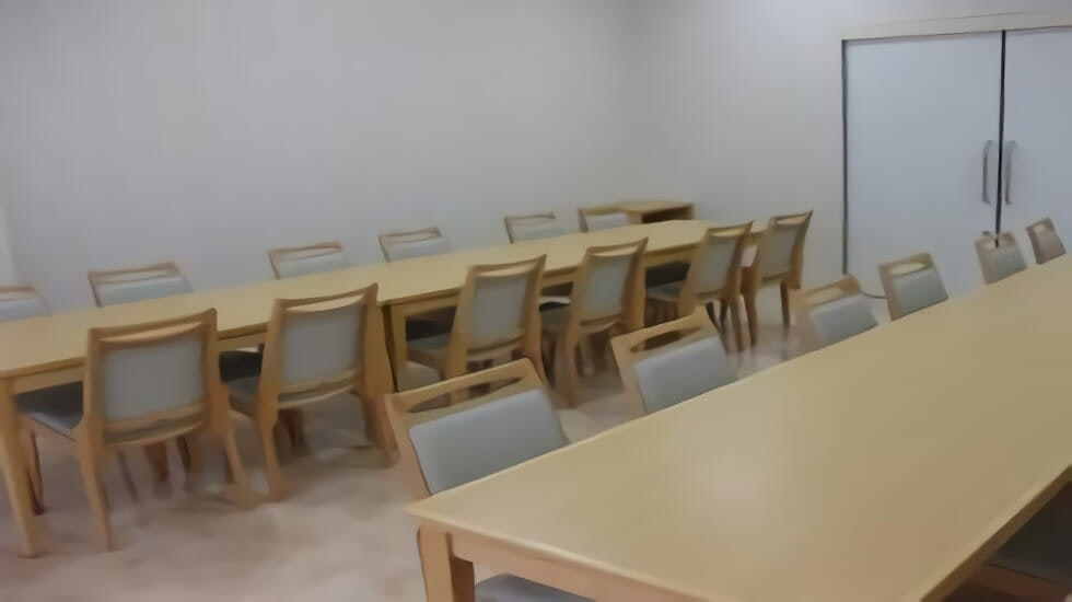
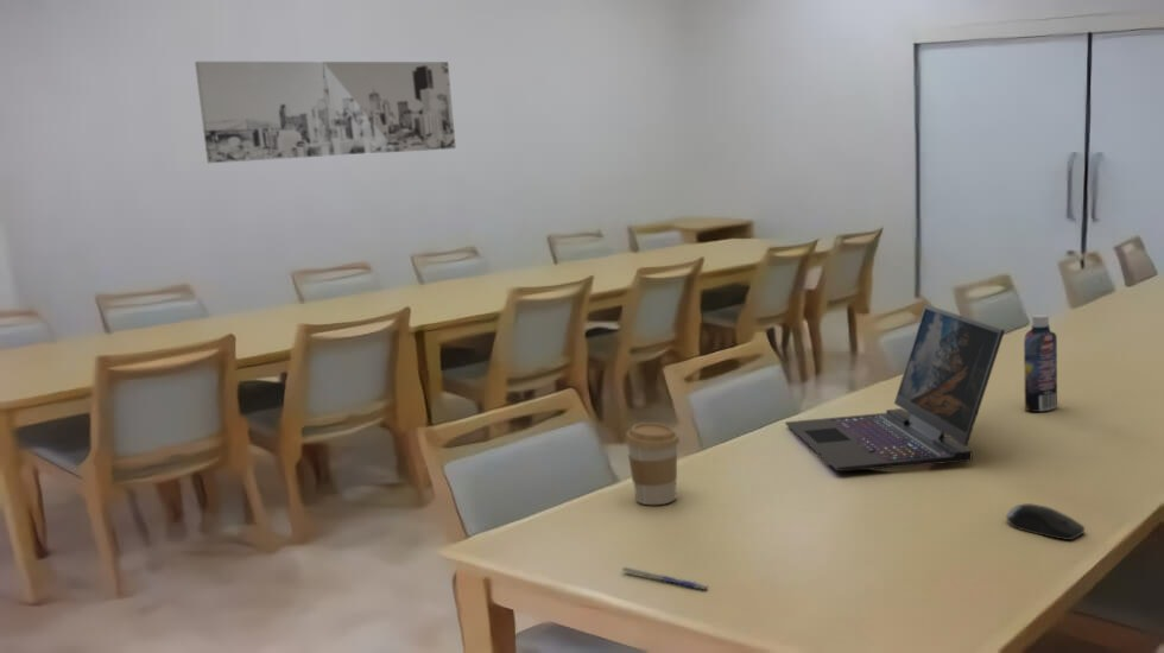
+ laptop (898, 389)
+ pen (663, 577)
+ bottle (1040, 362)
+ wall art (336, 108)
+ coffee cup (653, 462)
+ computer mouse (1045, 519)
